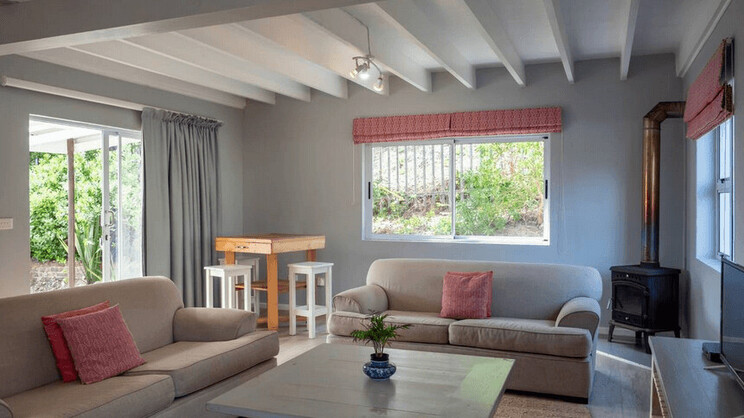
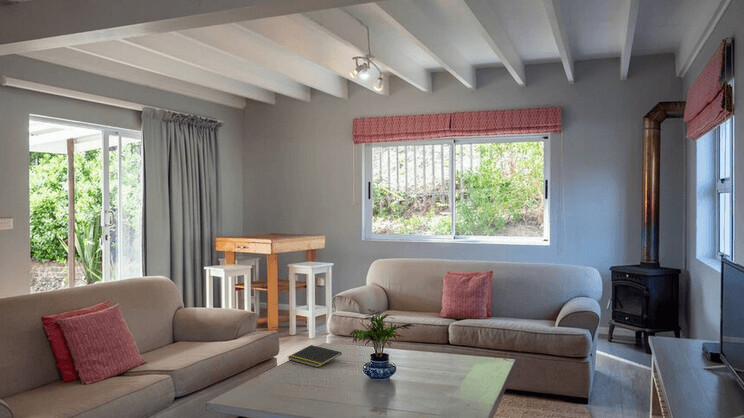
+ notepad (314, 355)
